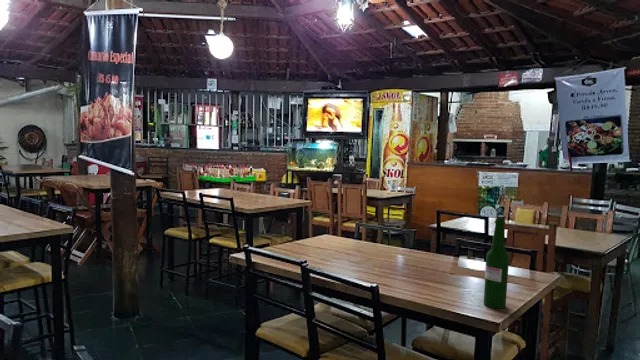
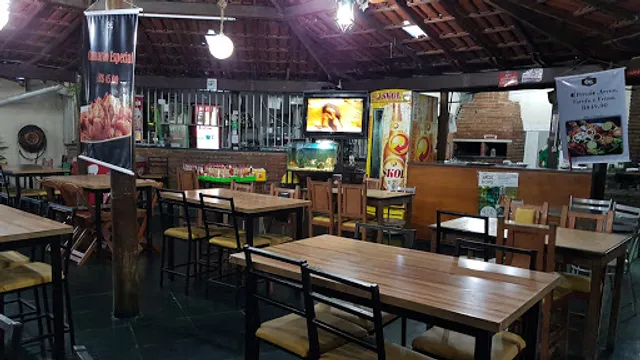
- beer bottle (497, 262)
